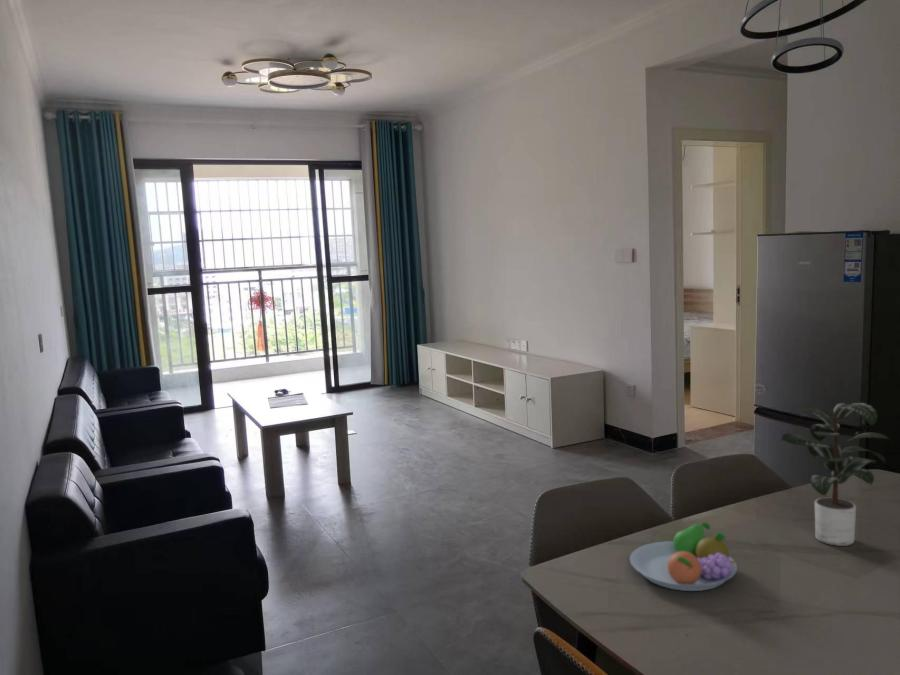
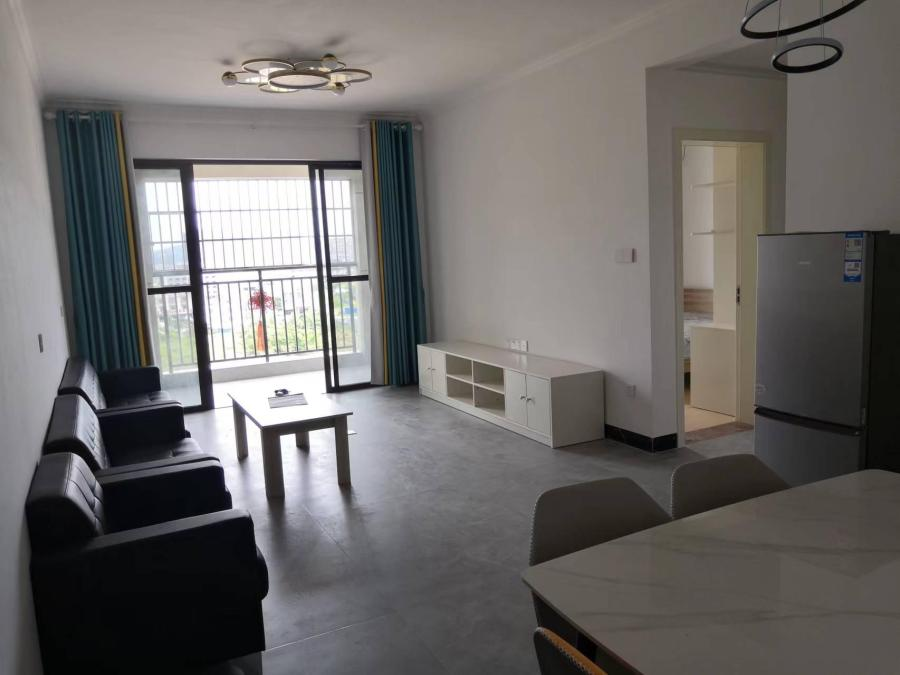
- fruit bowl (685, 551)
- potted plant (832, 466)
